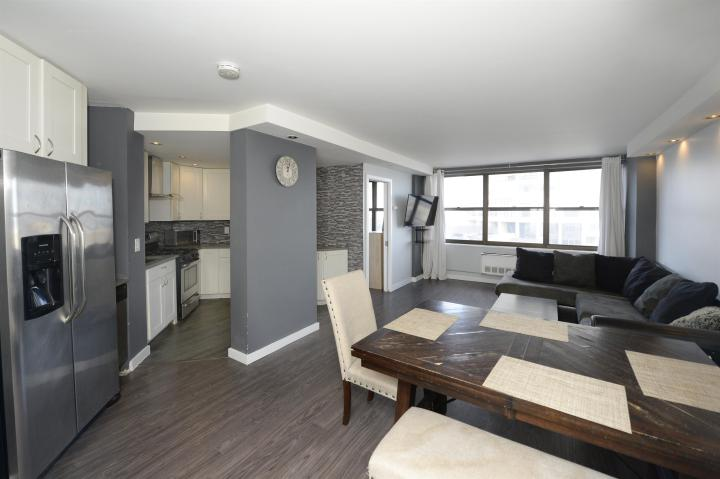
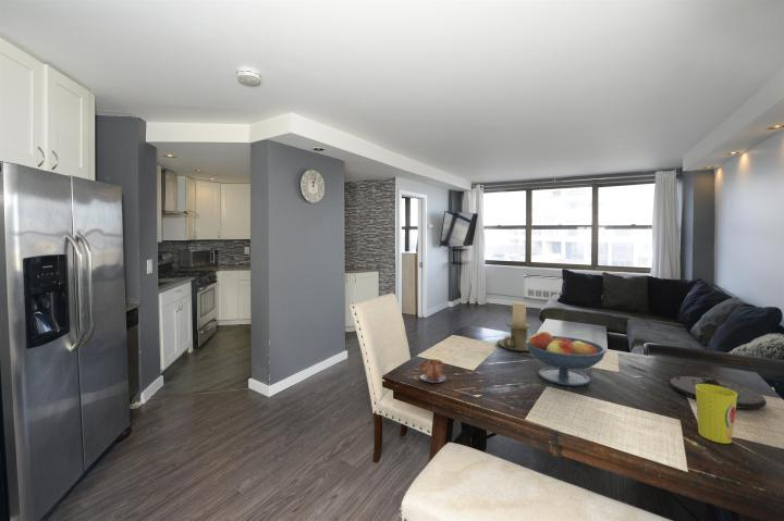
+ candle holder (518, 324)
+ mug (432, 370)
+ cup (714, 413)
+ fruit bowl (563, 355)
+ plate (715, 385)
